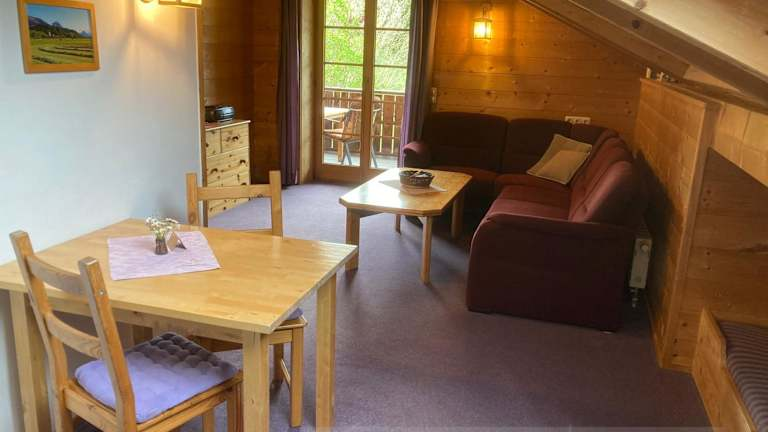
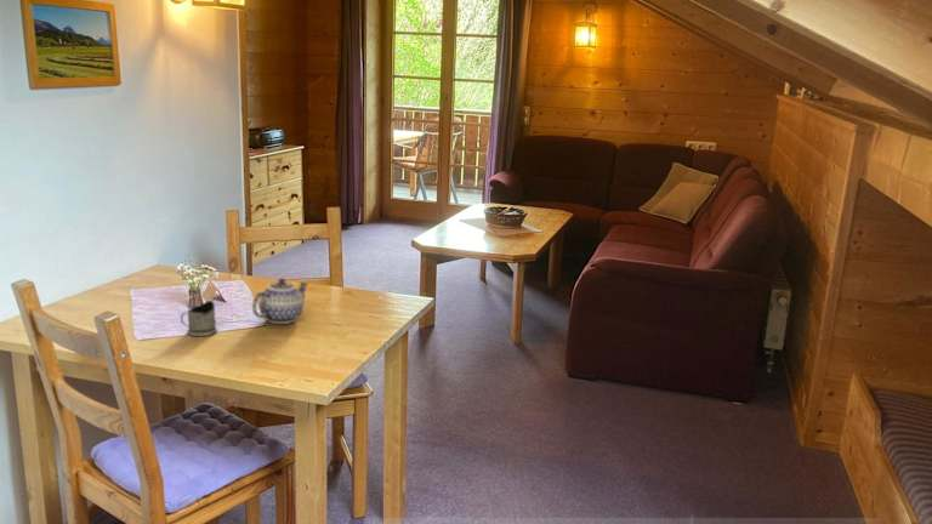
+ tea glass holder (197, 318)
+ teapot (282, 298)
